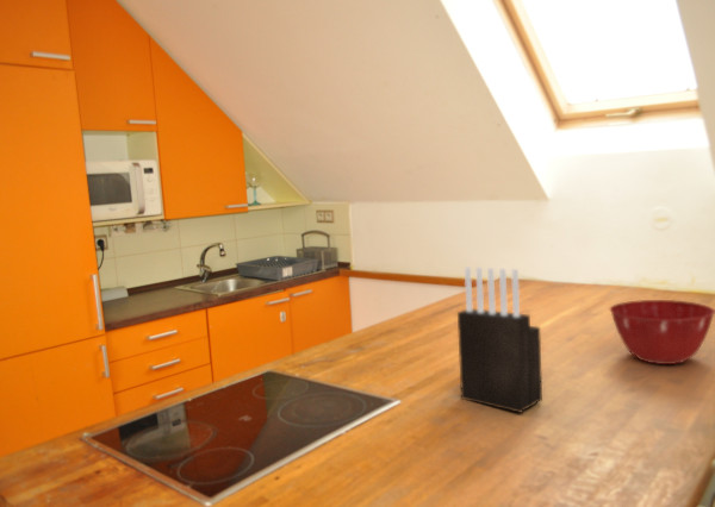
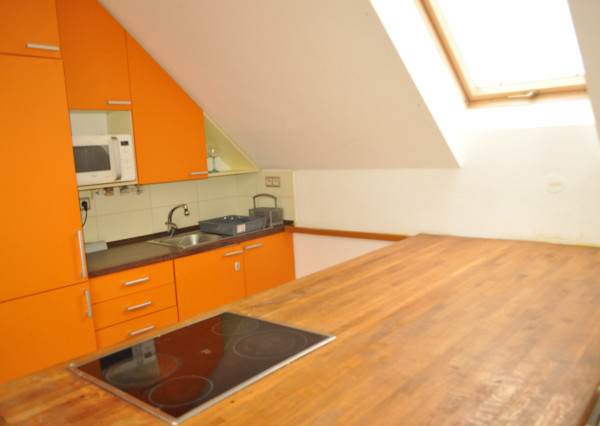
- mixing bowl (660, 333)
- knife block (500, 332)
